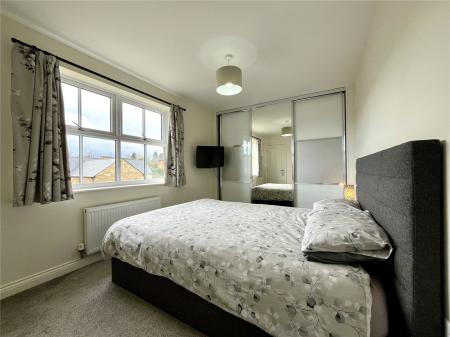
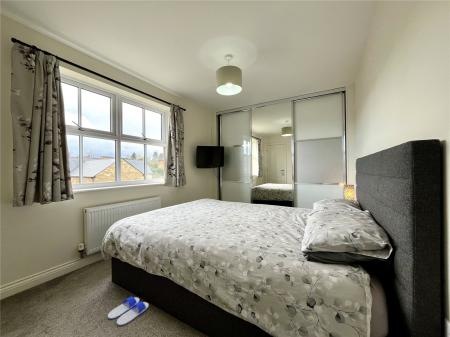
+ flip-flop (128, 307)
